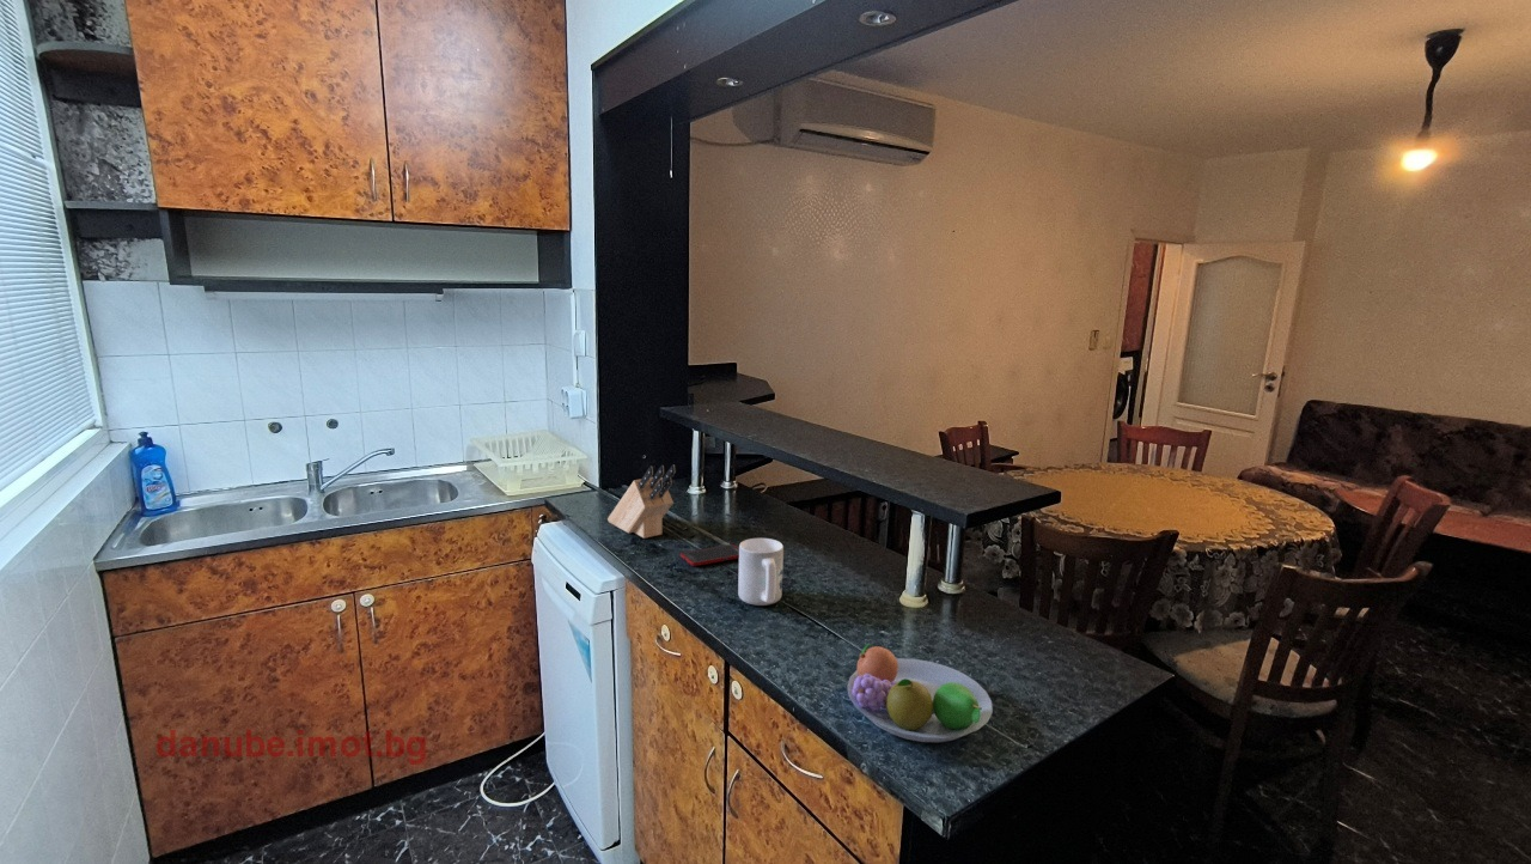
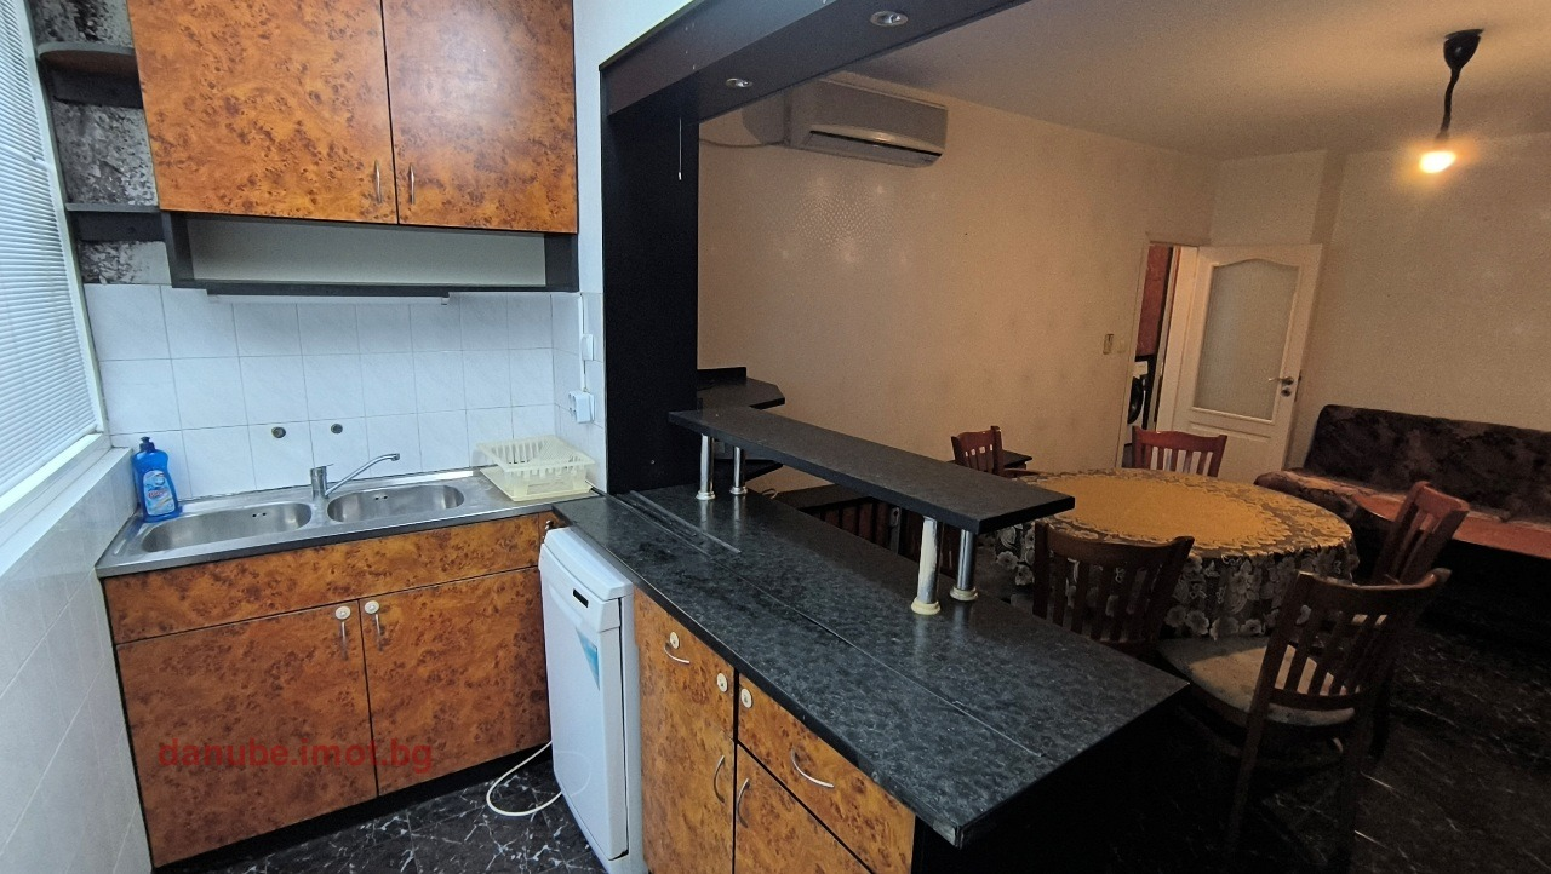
- cell phone (713, 554)
- mug (764, 573)
- knife block (642, 494)
- fruit bowl (921, 684)
